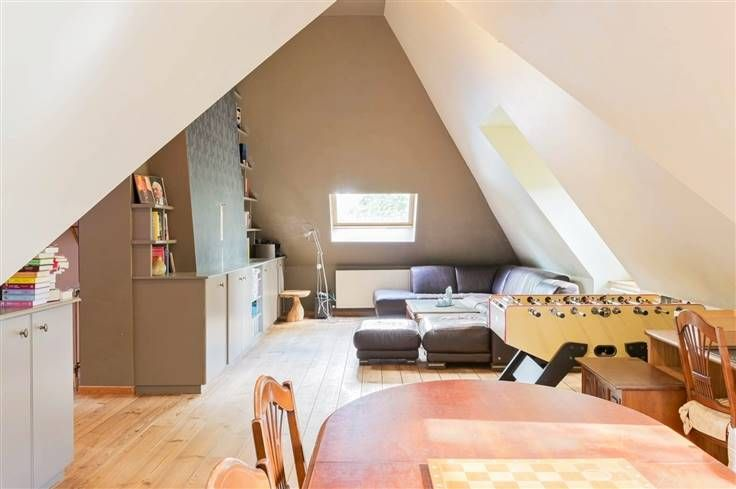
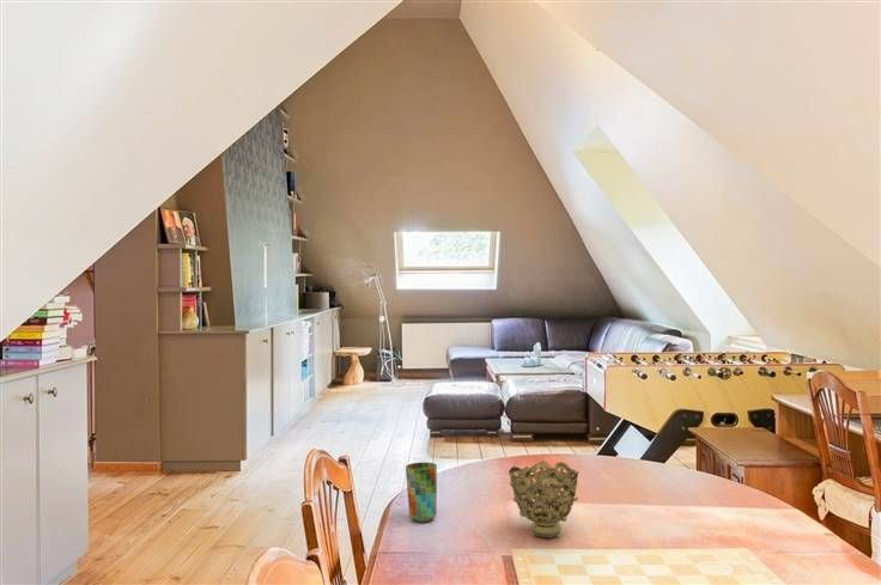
+ cup (421, 492)
+ decorative bowl (545, 500)
